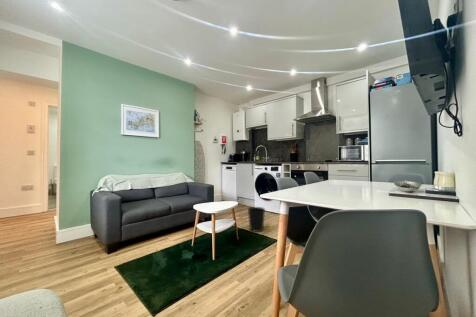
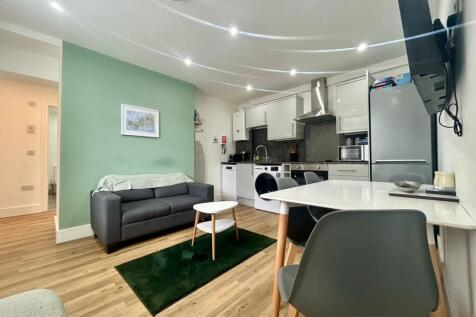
- wastebasket (256, 219)
